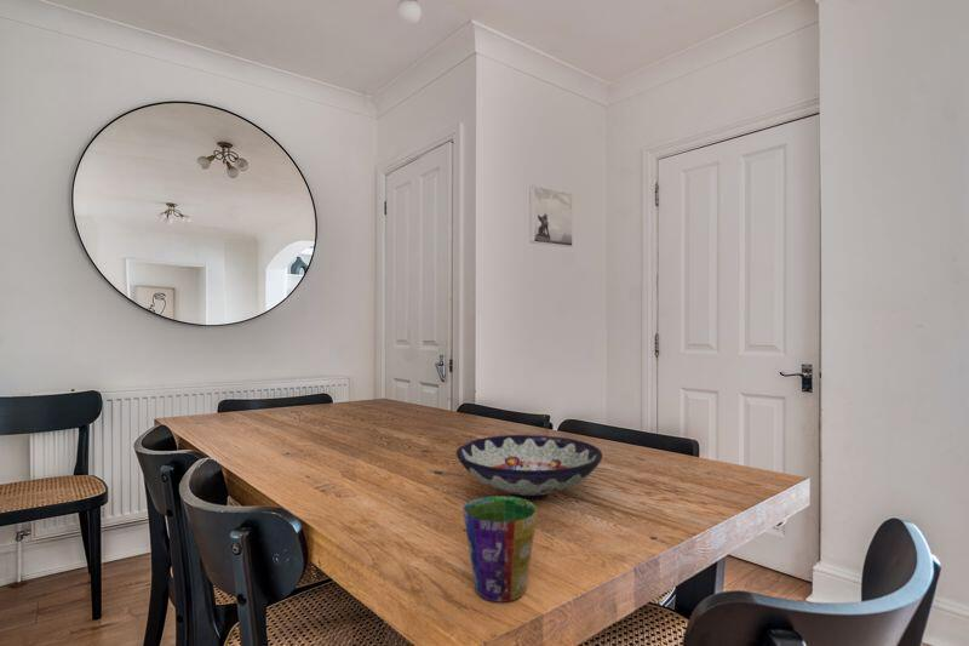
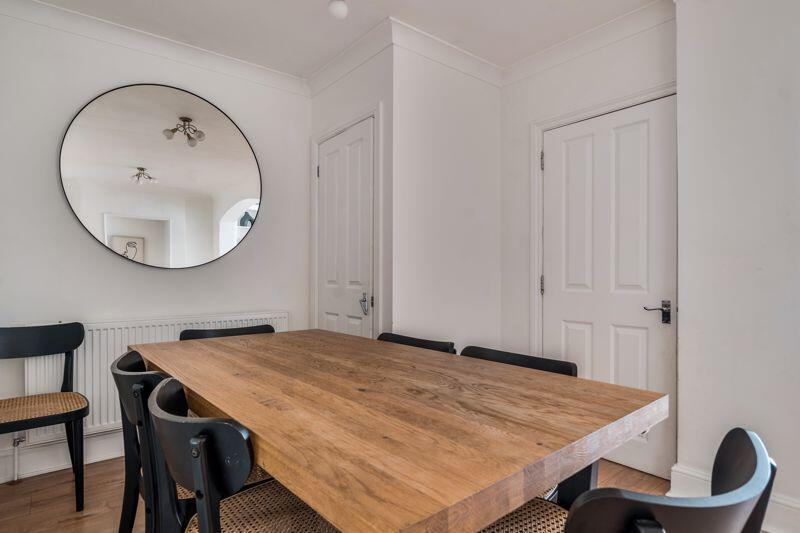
- cup (500, 554)
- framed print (551, 217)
- bowl (528, 471)
